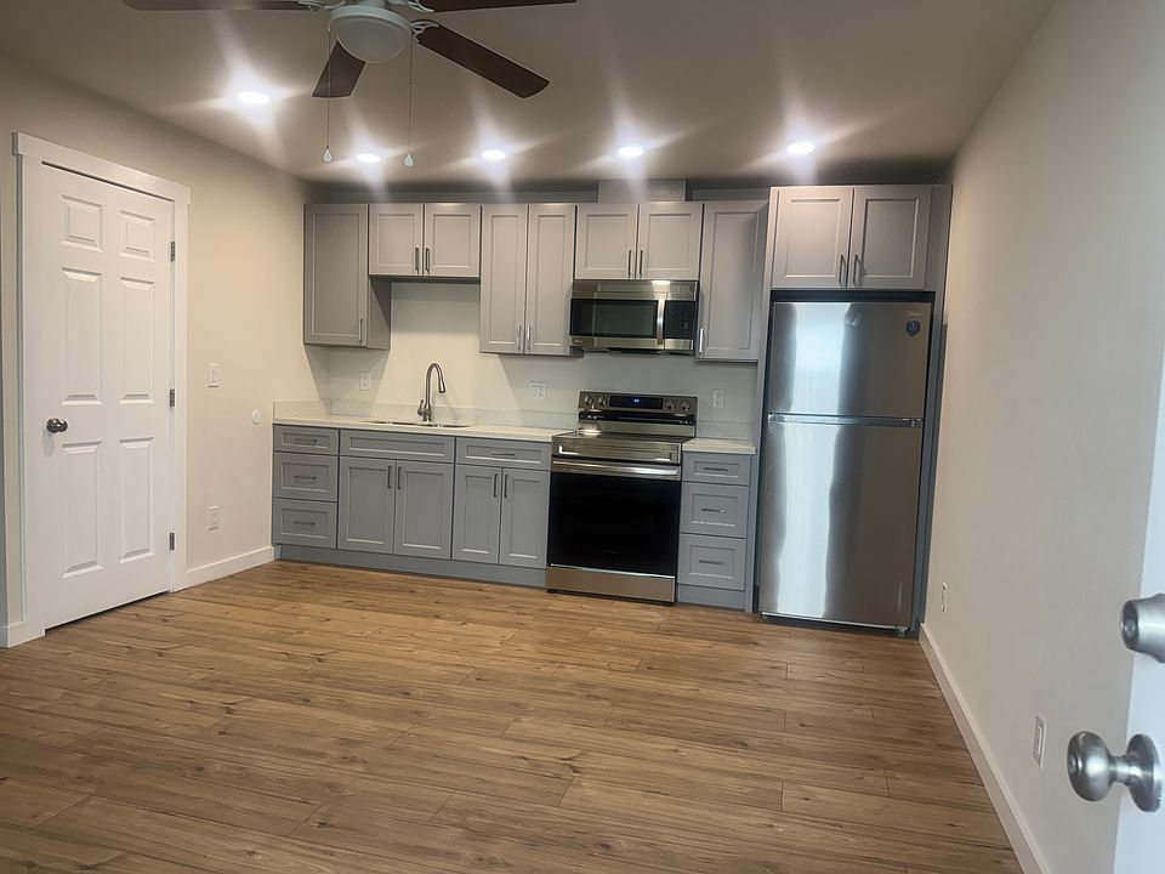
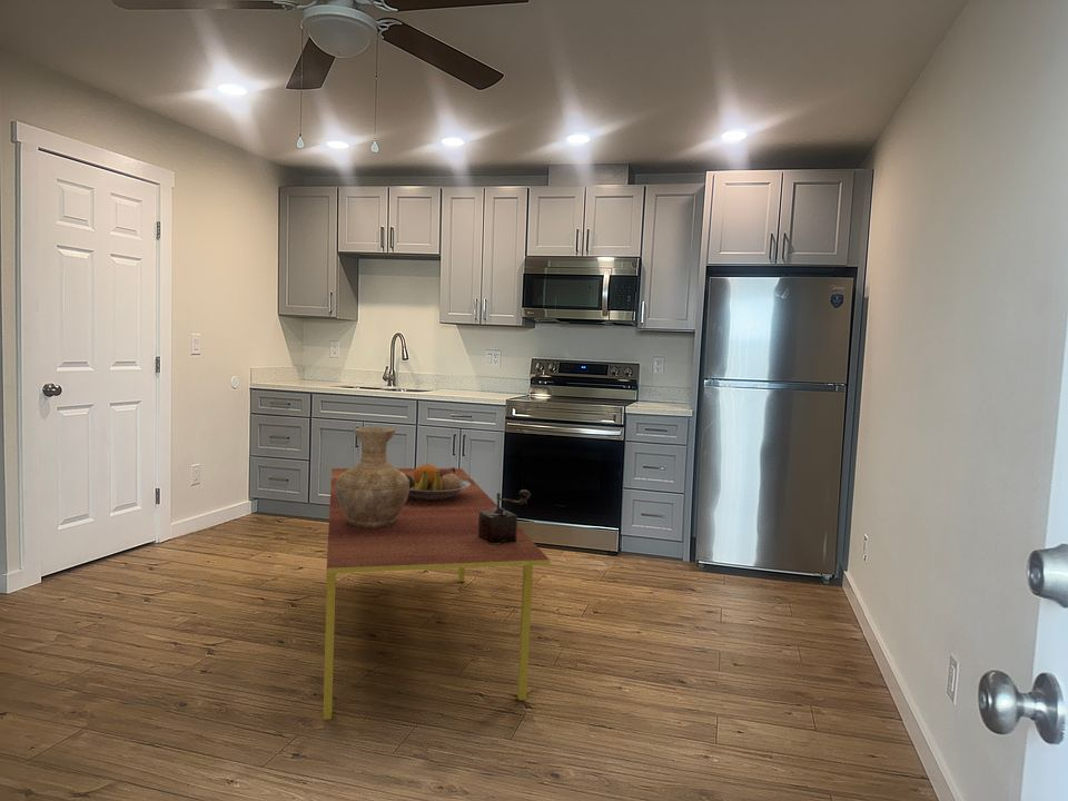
+ vase (373, 475)
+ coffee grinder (504, 513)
+ fruit bowl (431, 478)
+ dining table (412, 568)
